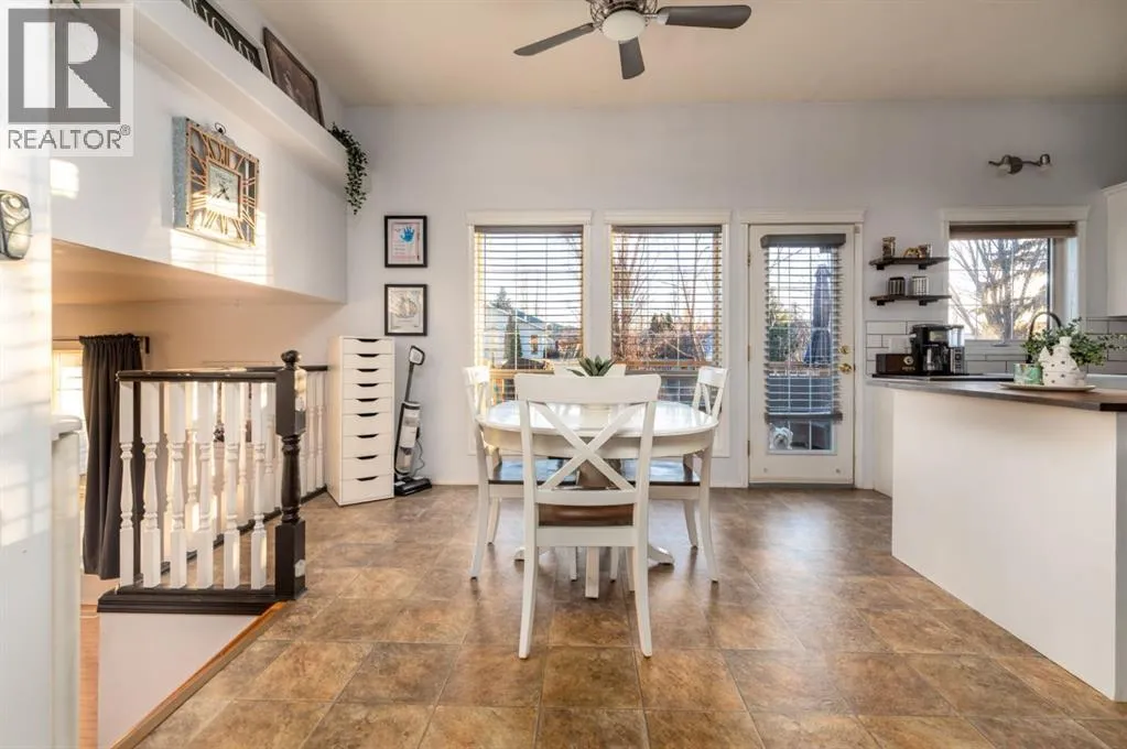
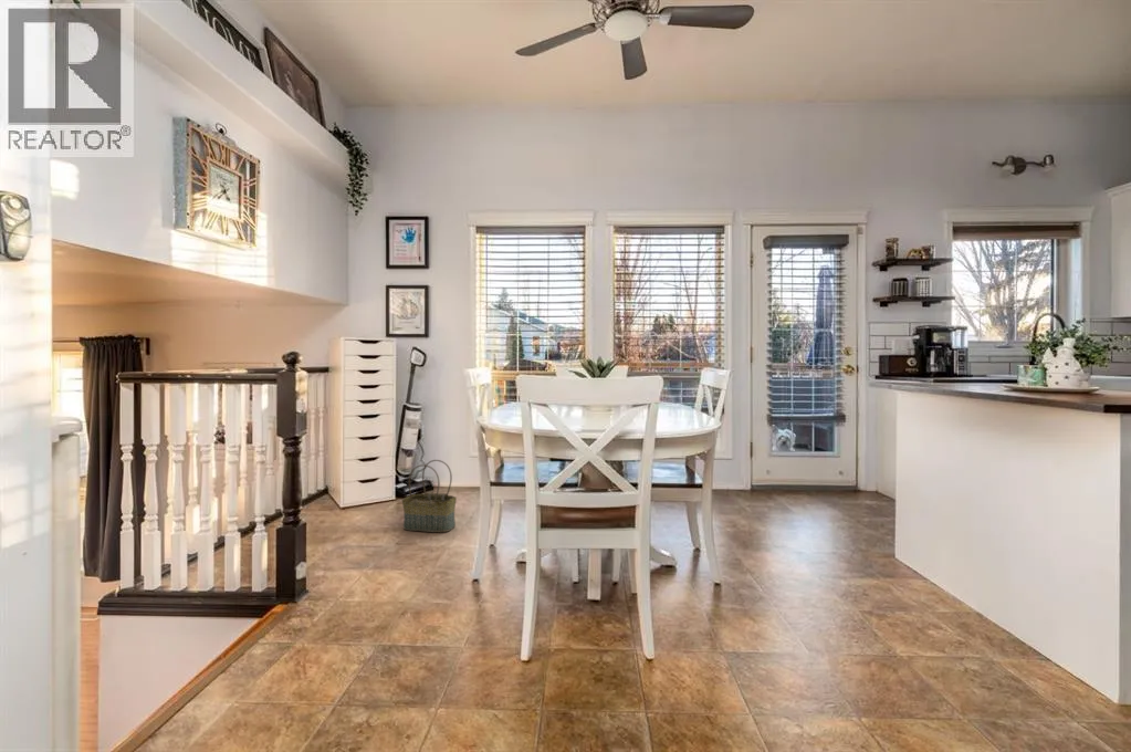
+ basket (429, 494)
